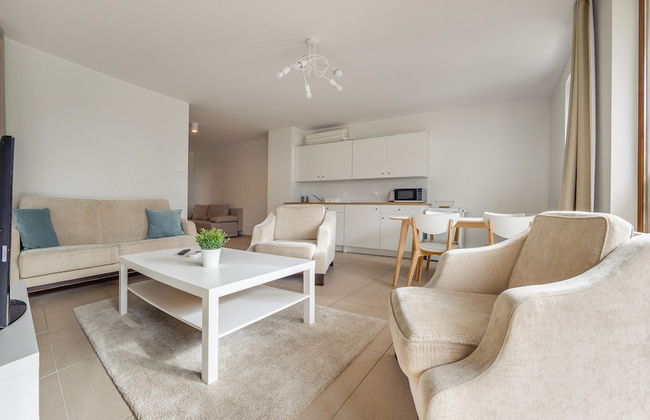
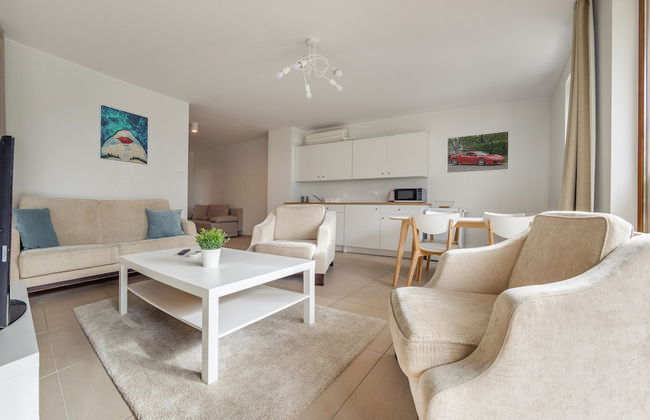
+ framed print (476, 153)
+ wall art (125, 136)
